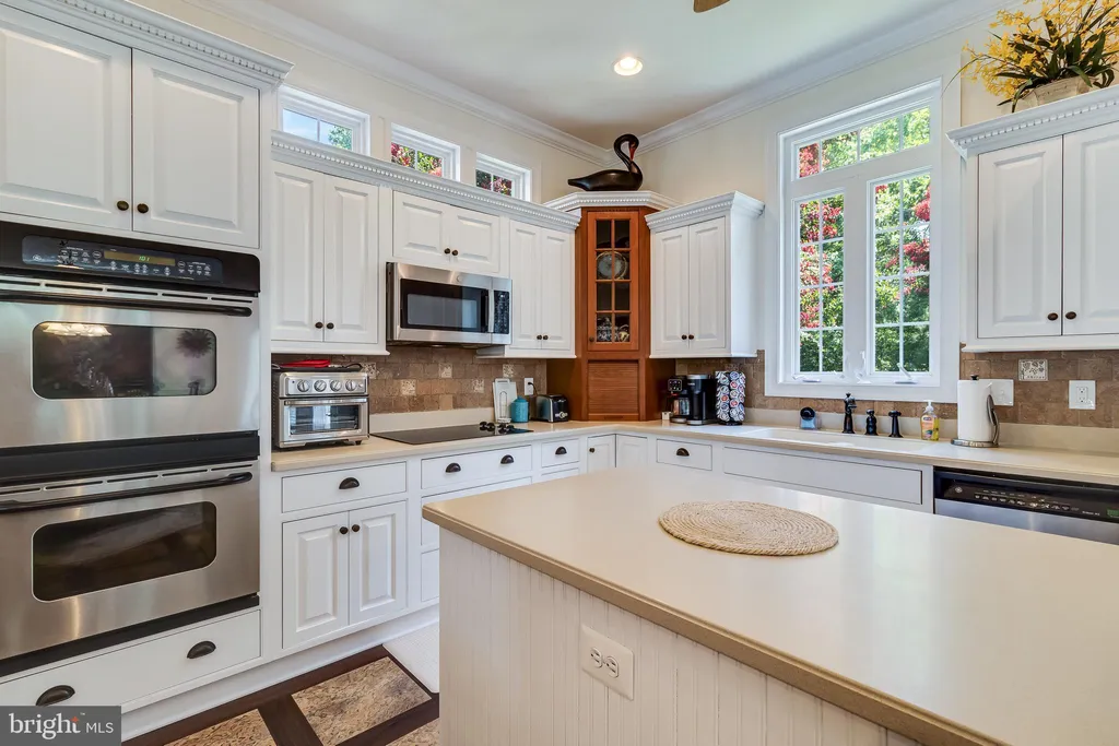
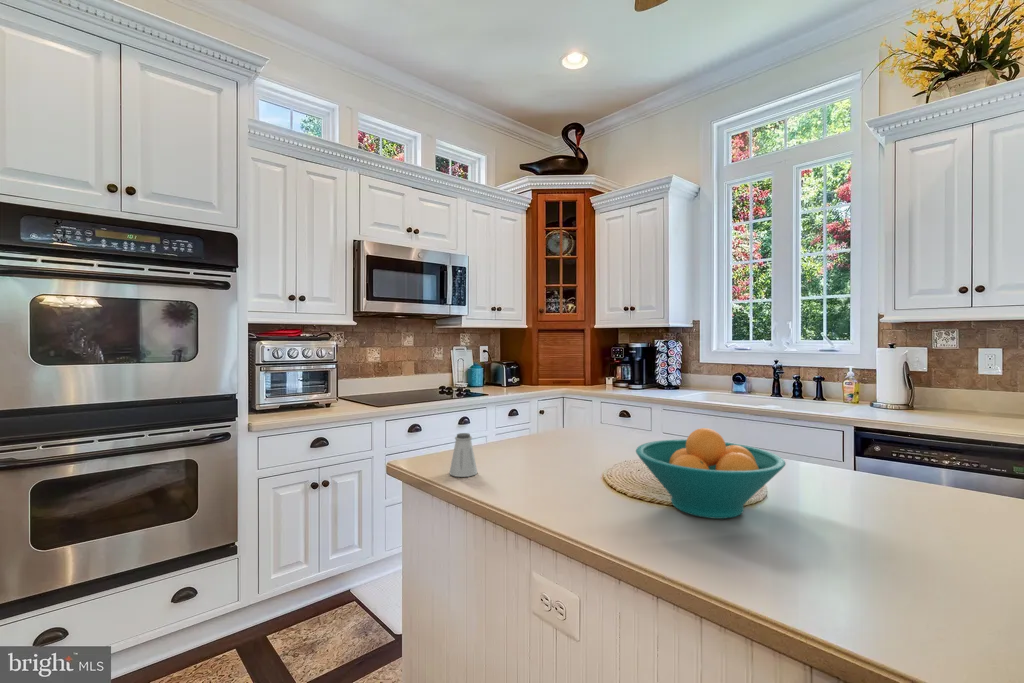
+ saltshaker (463, 453)
+ fruit bowl (706, 468)
